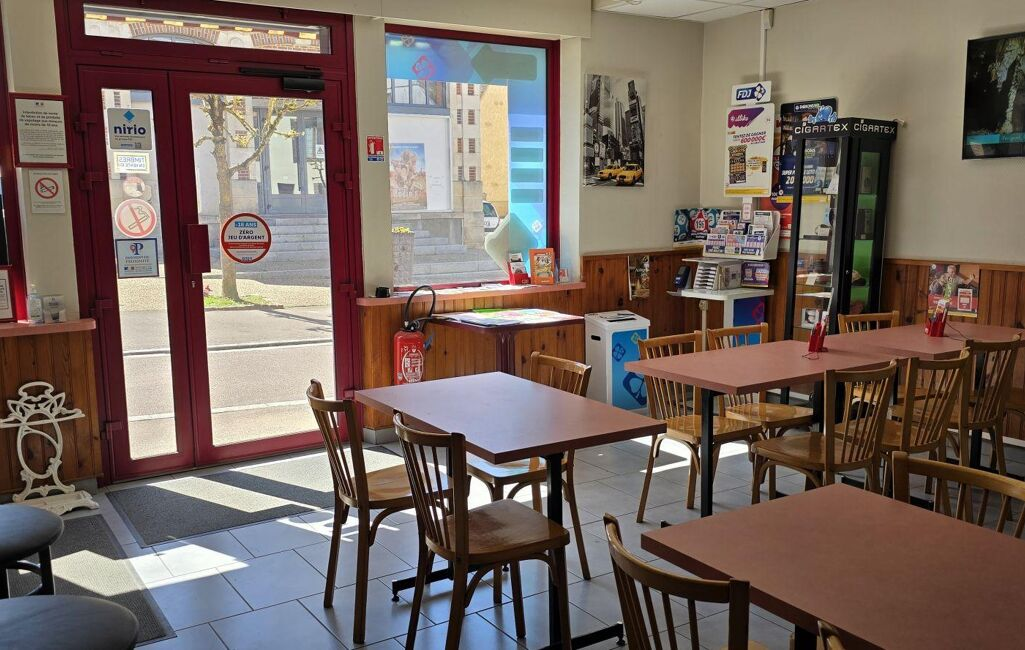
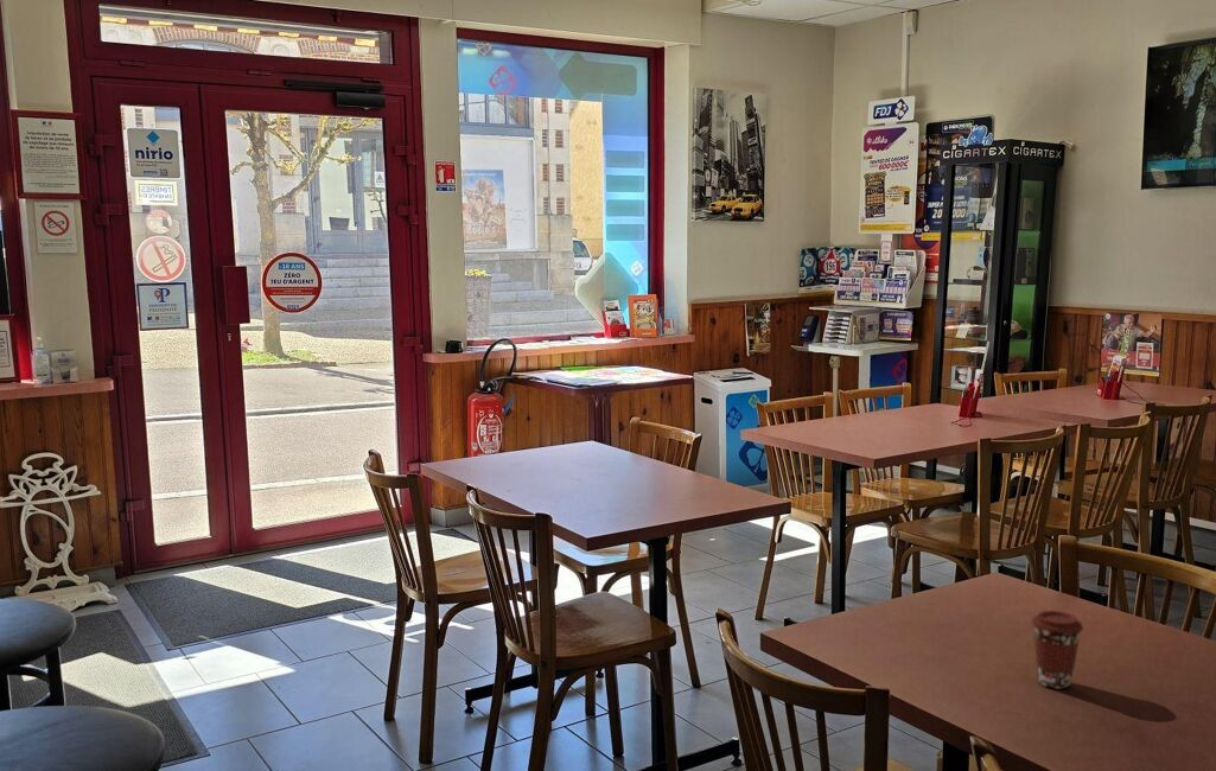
+ coffee cup (1055, 649)
